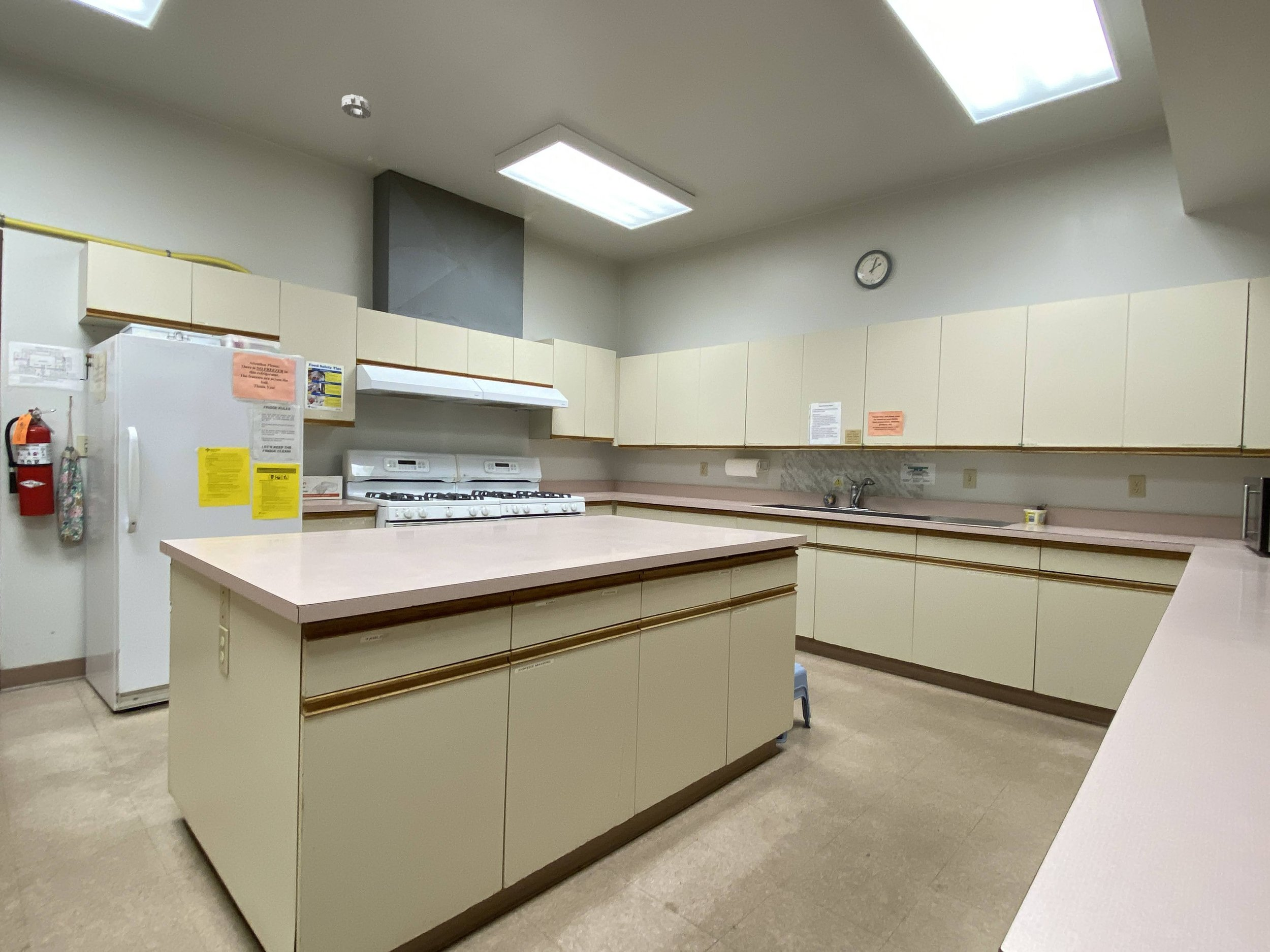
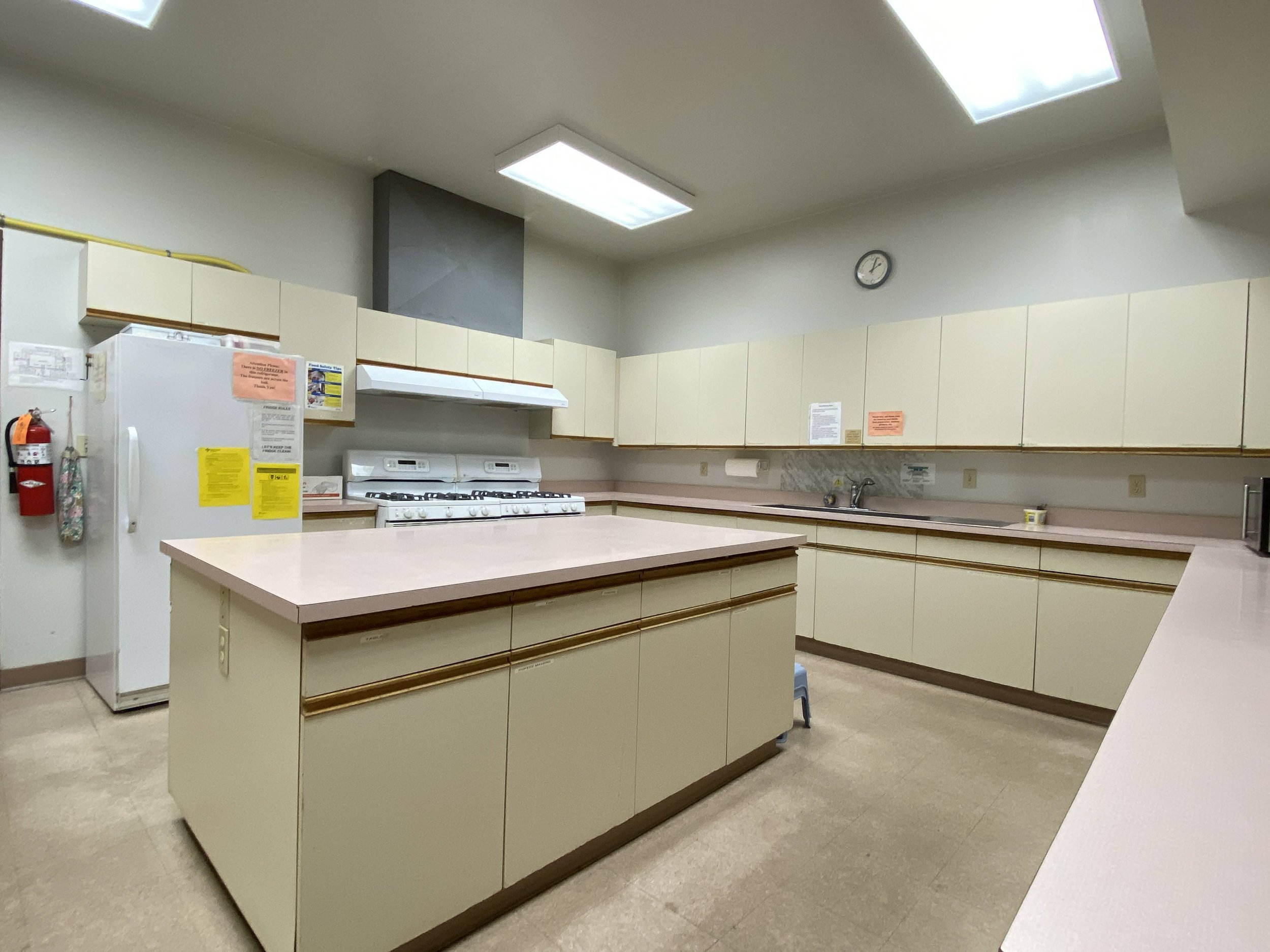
- smoke detector (357, 106)
